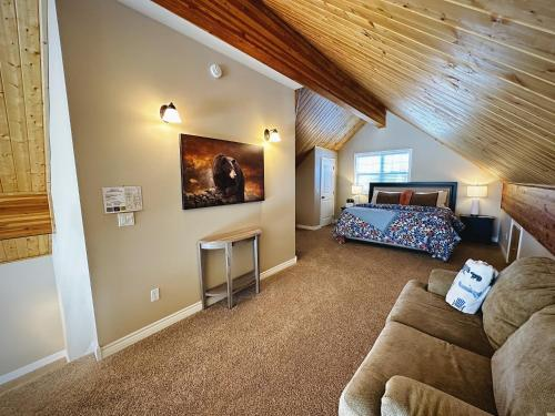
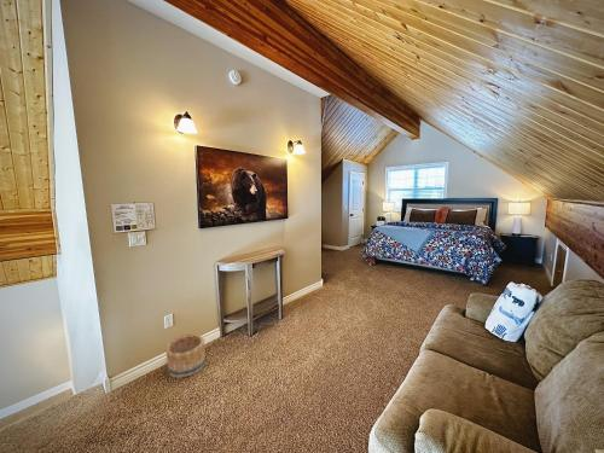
+ basket (186, 354)
